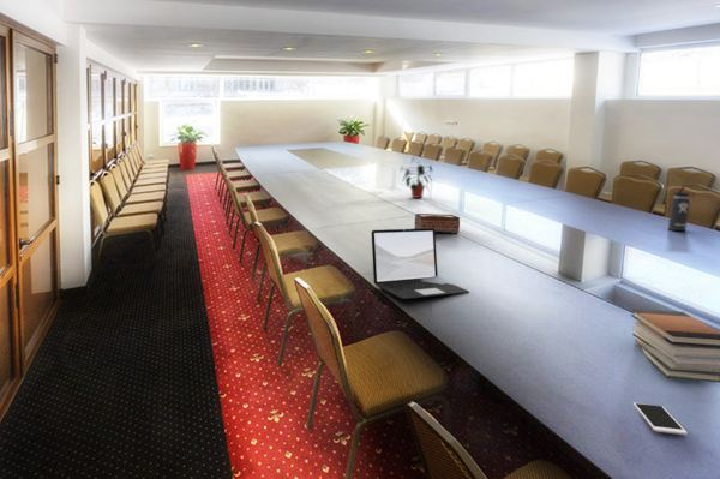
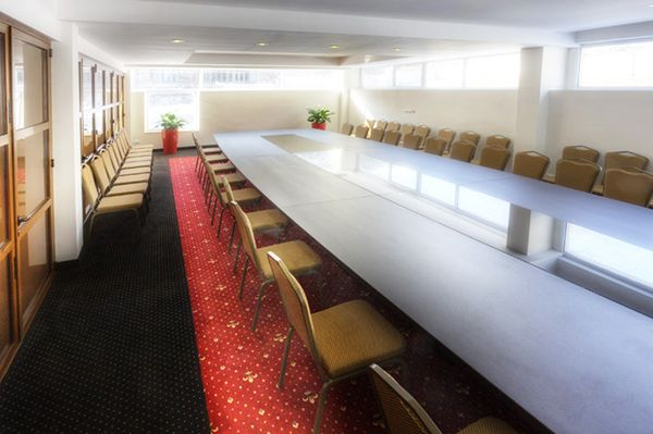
- thermos bottle (682, 208)
- tissue box (436, 222)
- potted plant (415, 176)
- book stack (677, 343)
- laptop (419, 261)
- cell phone (656, 415)
